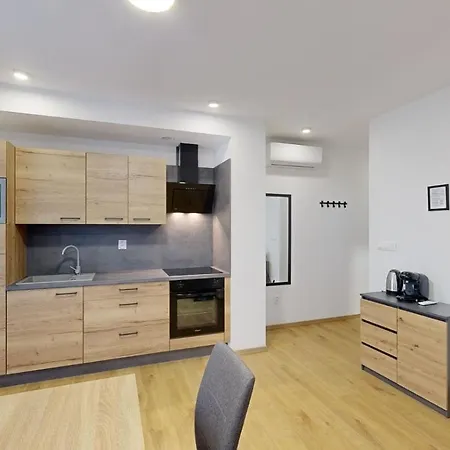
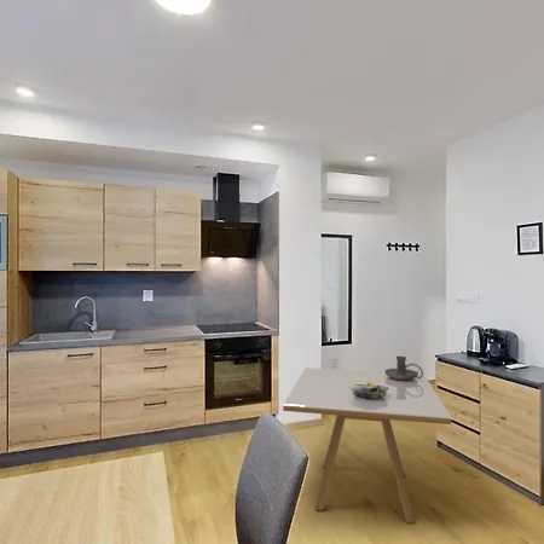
+ decorative bowl (372, 387)
+ candle holder (404, 368)
+ dining table (364, 419)
